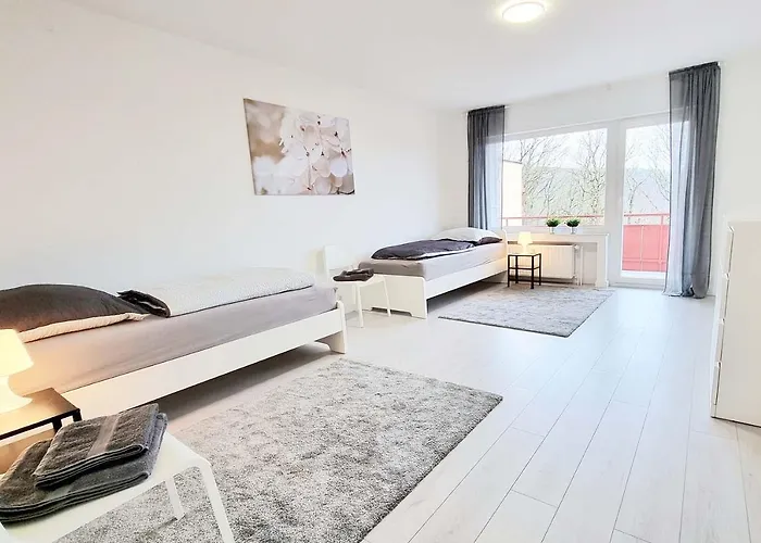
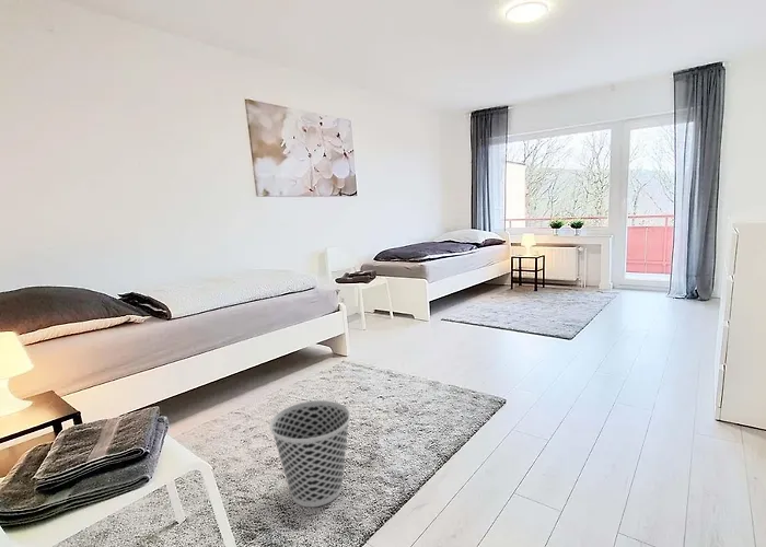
+ wastebasket (313, 454)
